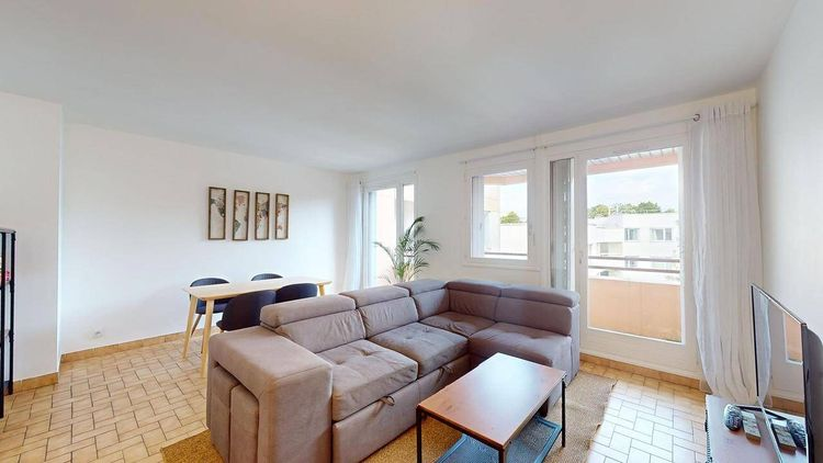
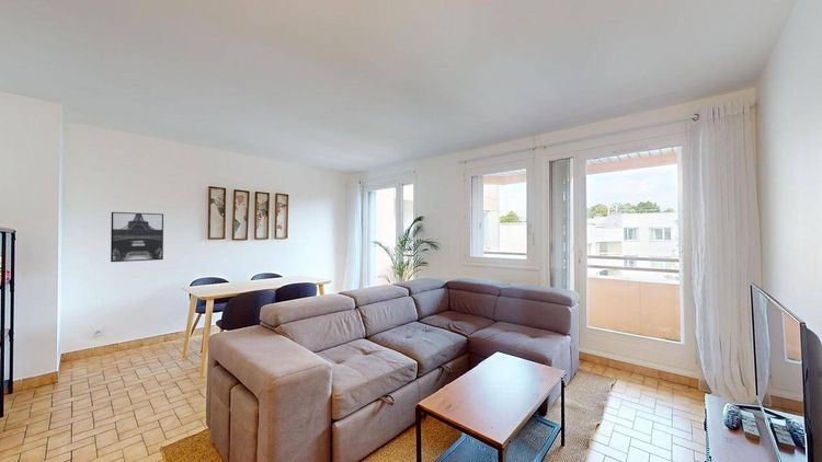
+ wall art (138, 236)
